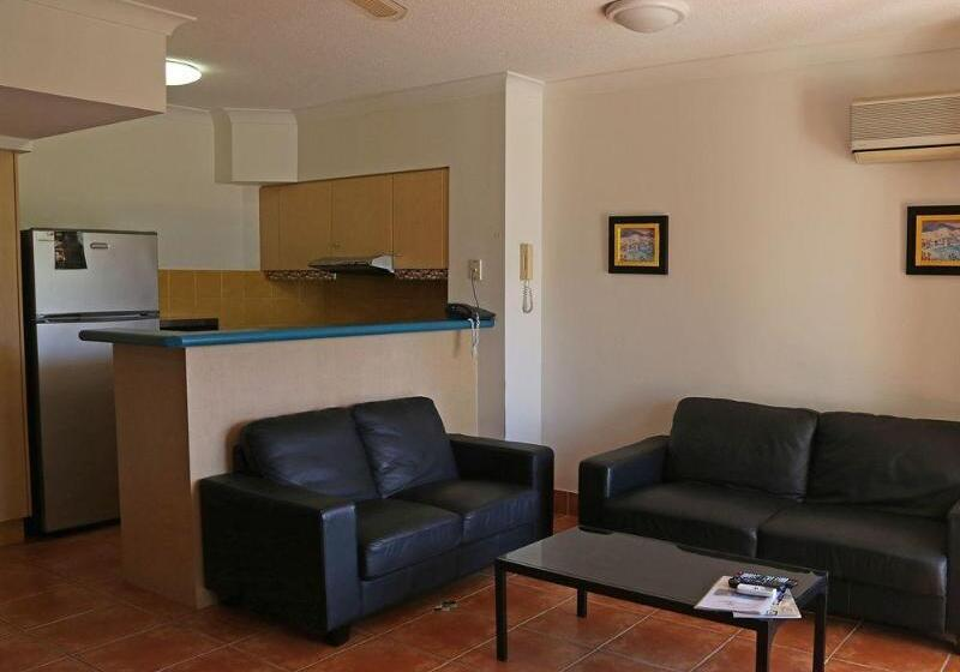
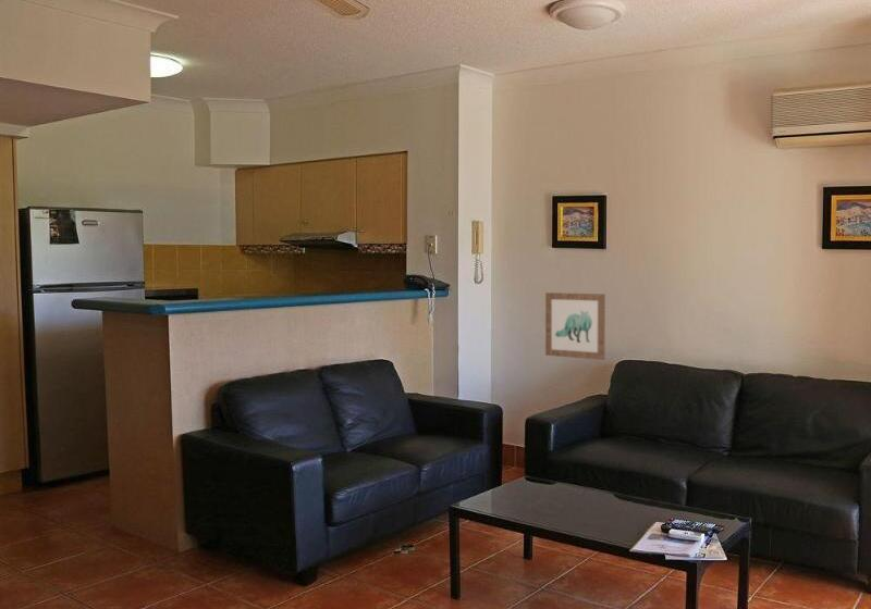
+ wall art (574, 325)
